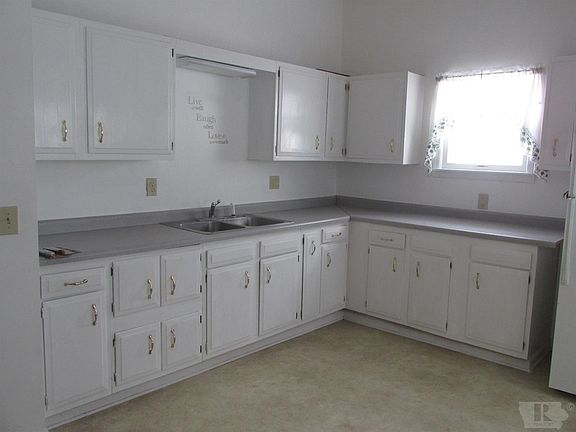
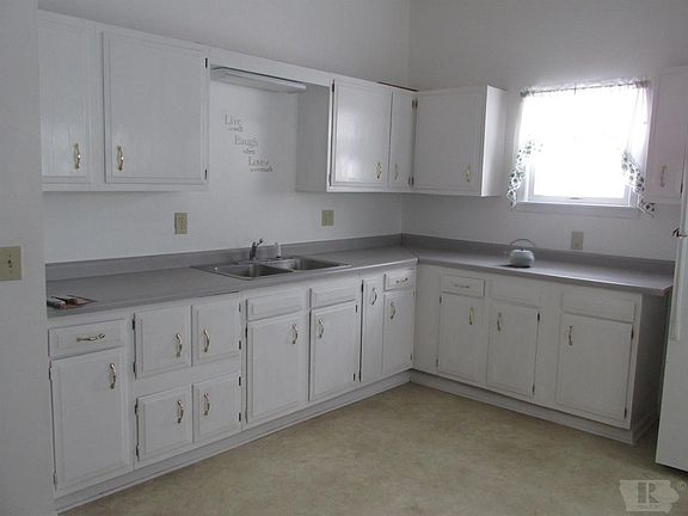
+ kettle (520, 251)
